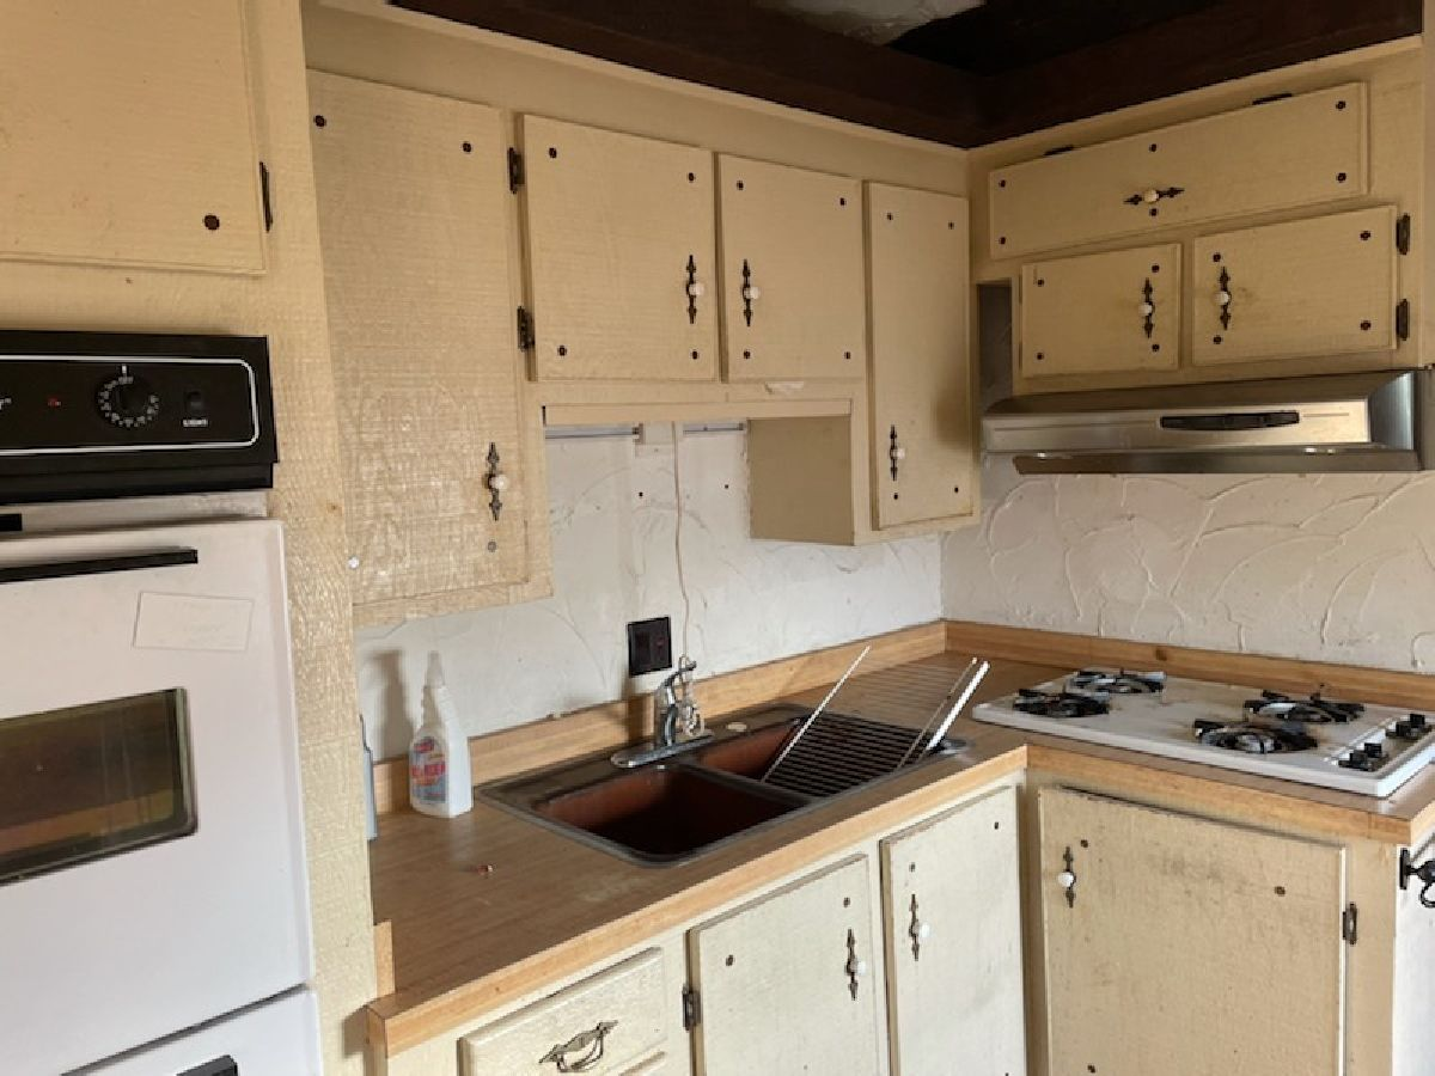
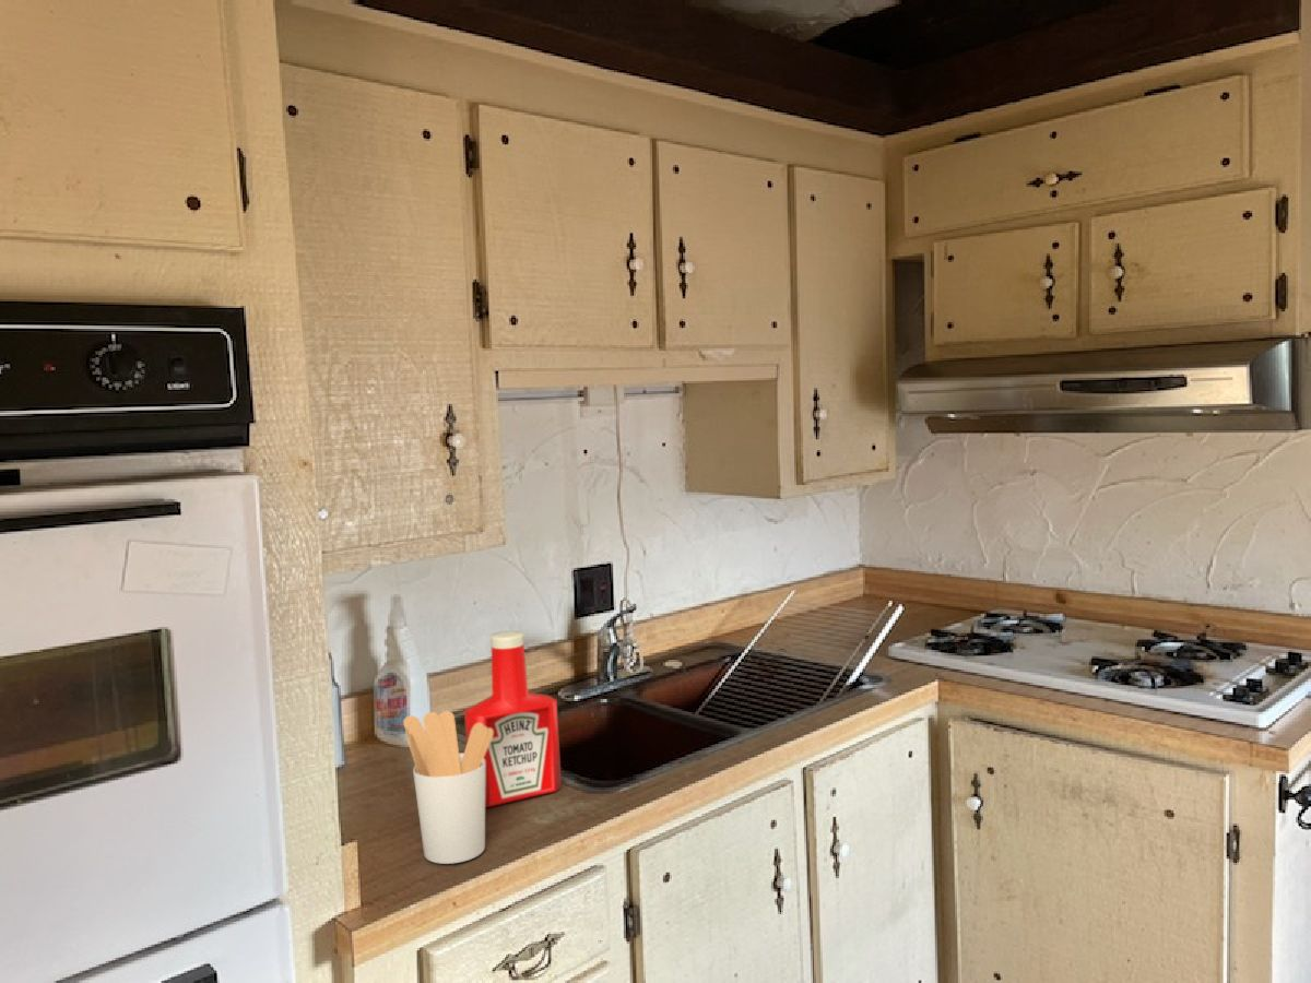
+ soap bottle (511, 713)
+ utensil holder (444, 781)
